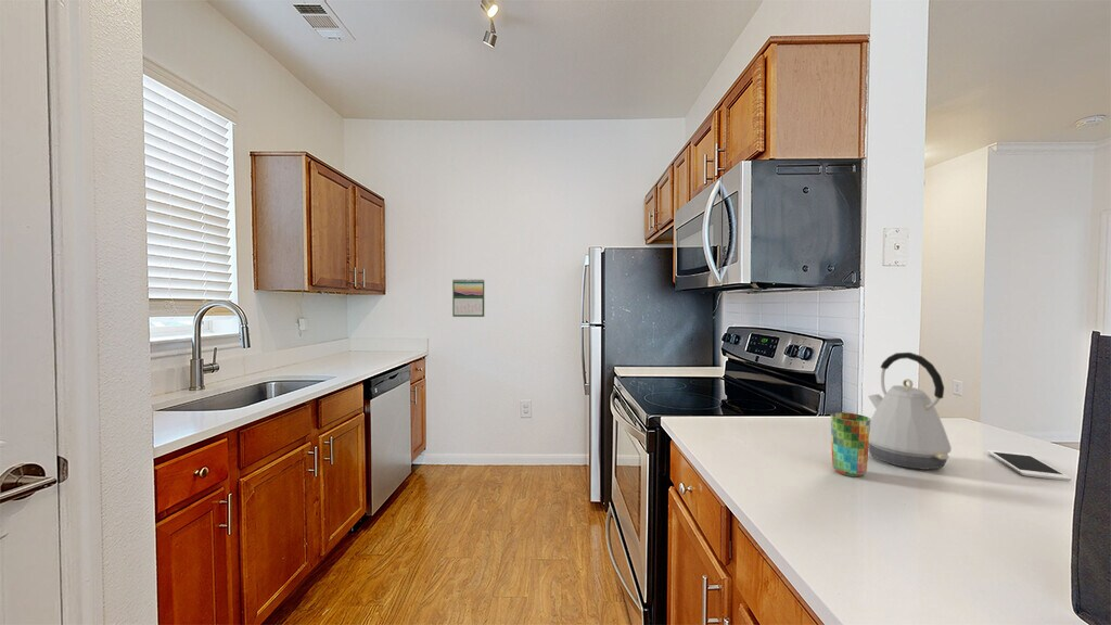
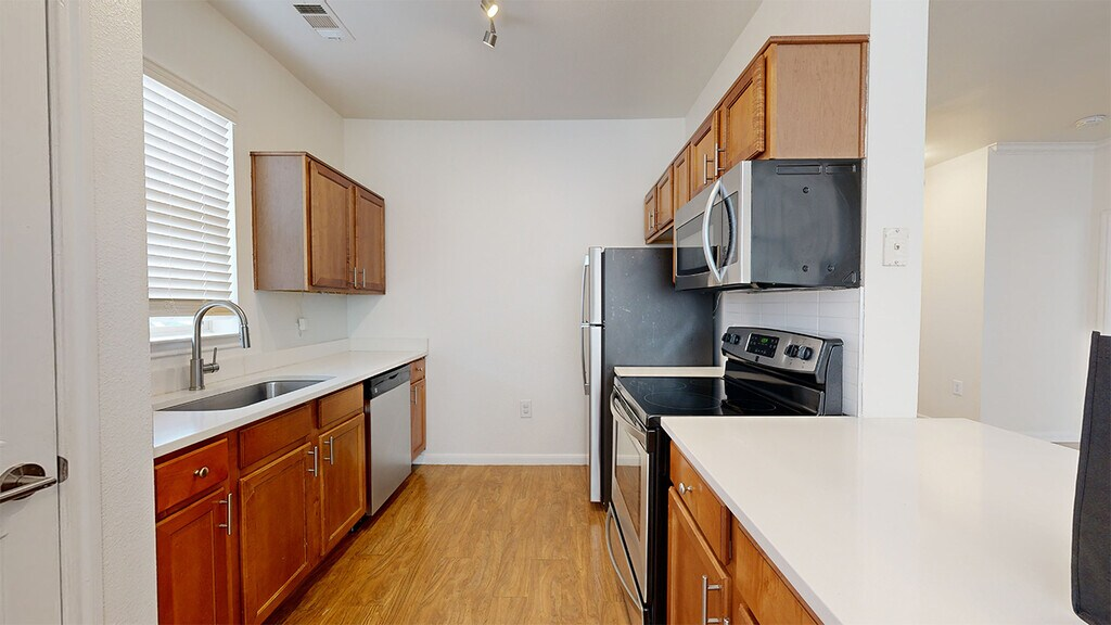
- cup (850, 444)
- calendar (468, 297)
- kettle (904, 406)
- cell phone (1025, 463)
